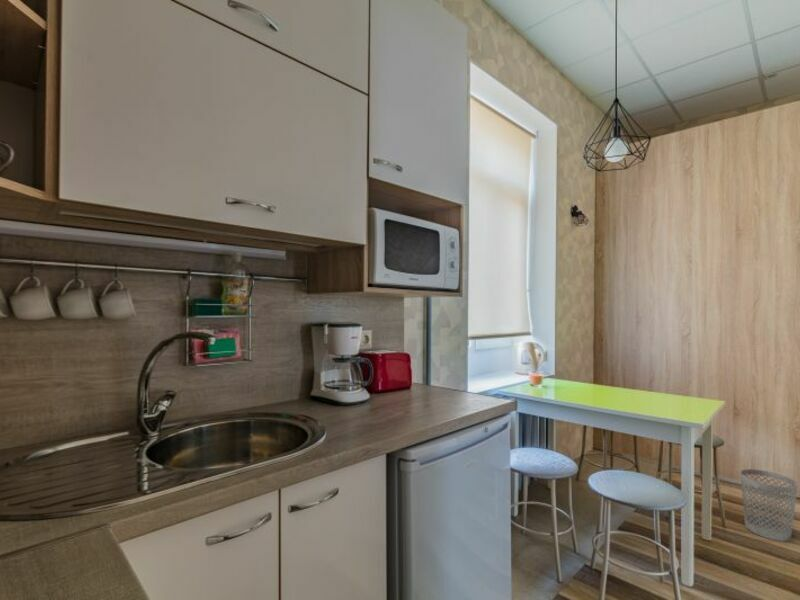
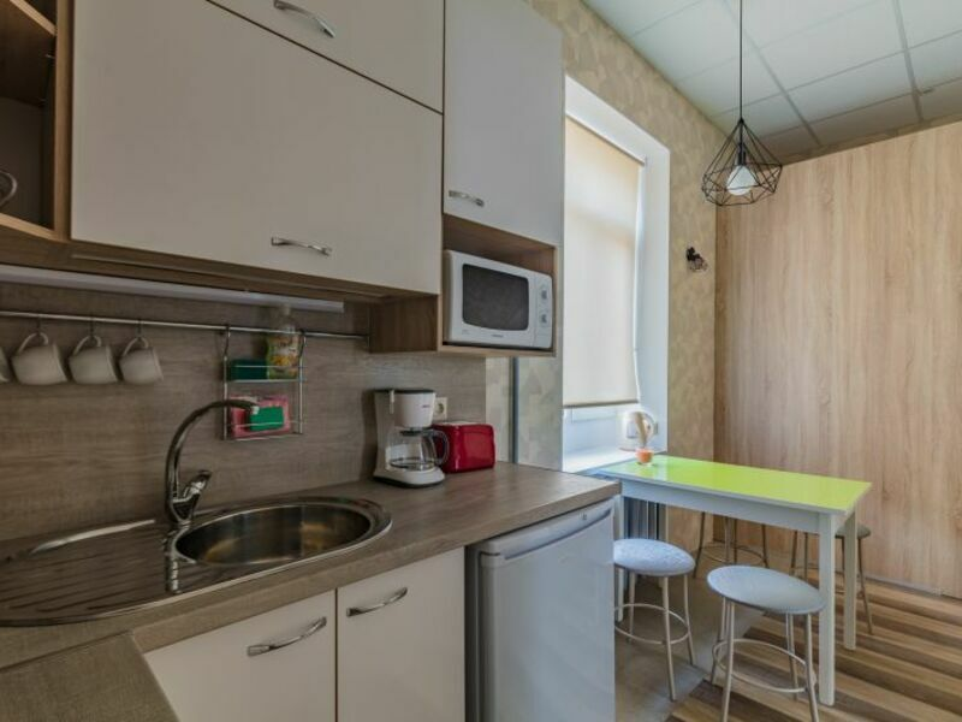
- wastebasket (767, 504)
